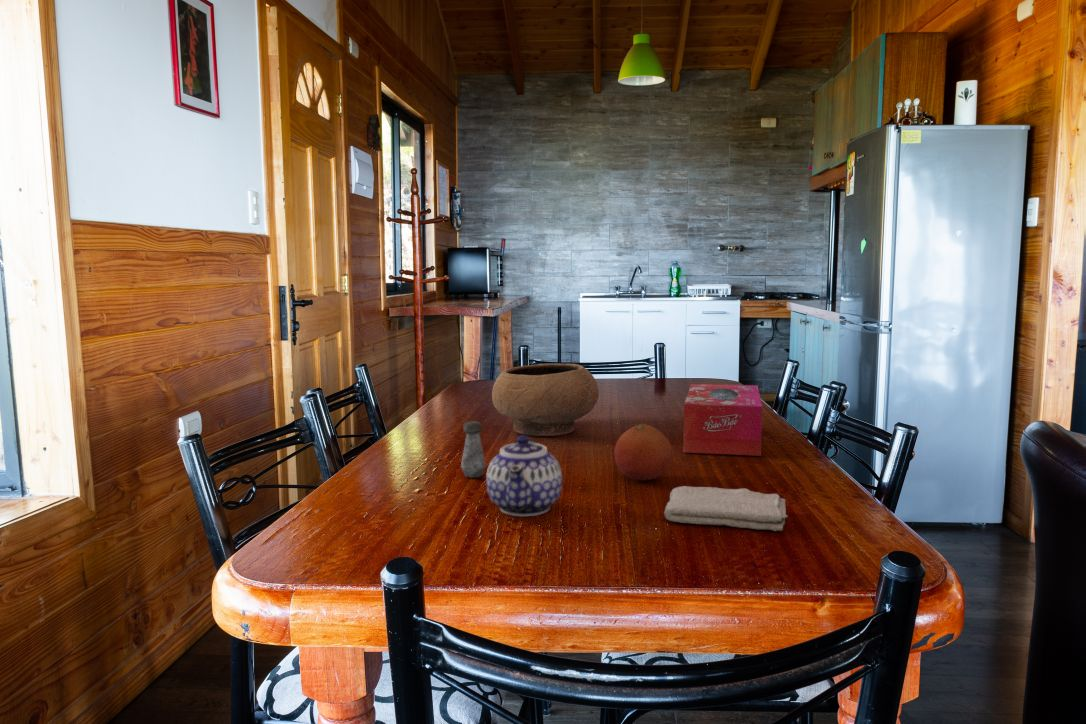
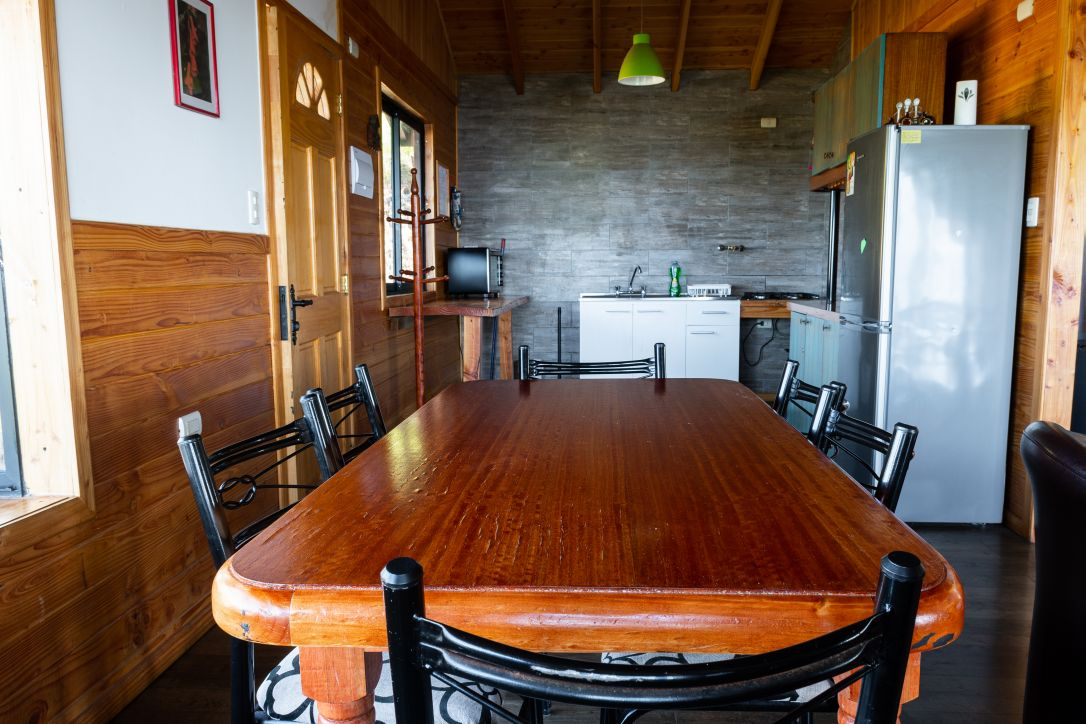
- washcloth (725, 506)
- teapot (524, 472)
- bowl (545, 398)
- fruit (642, 452)
- tissue box (722, 416)
- salt shaker (473, 448)
